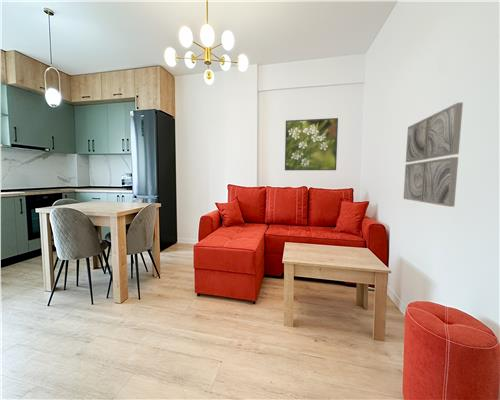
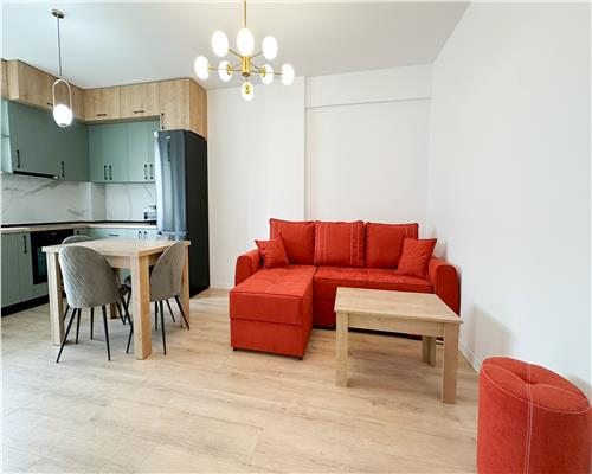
- wall art (426, 159)
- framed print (310, 145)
